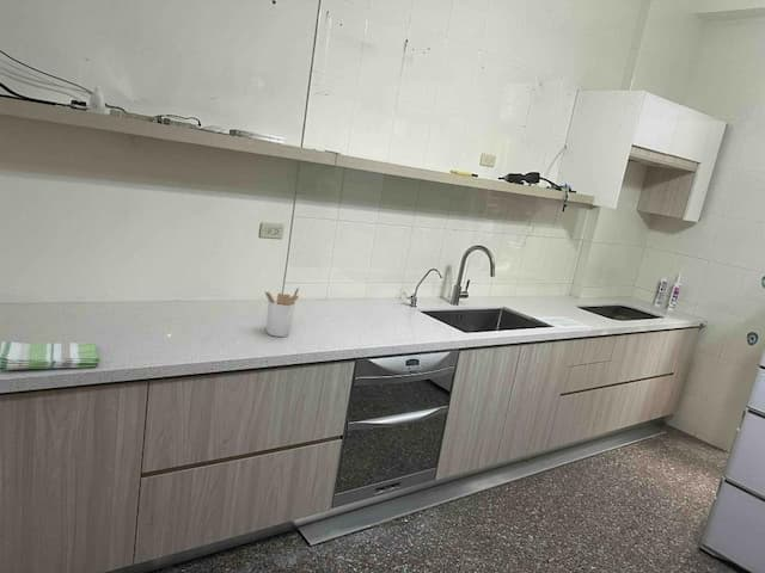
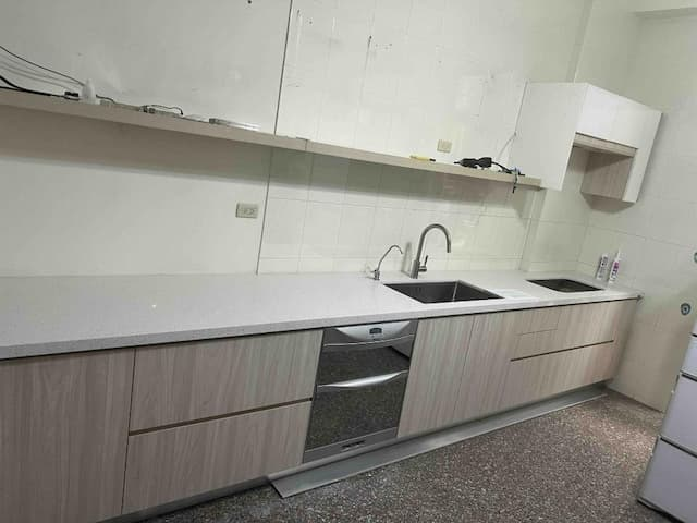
- dish towel (49, 351)
- utensil holder (282, 312)
